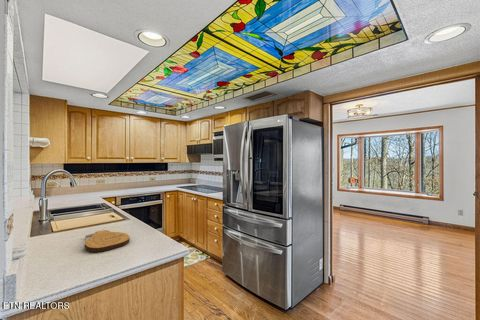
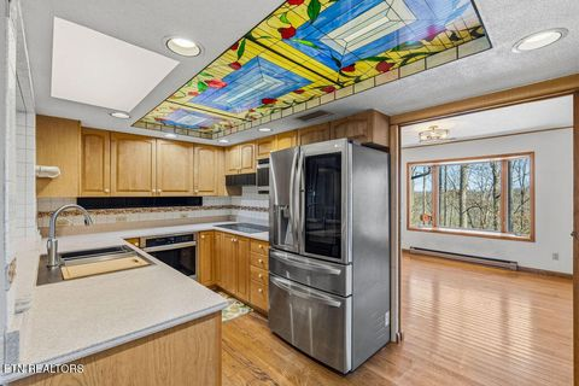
- key chain (103, 237)
